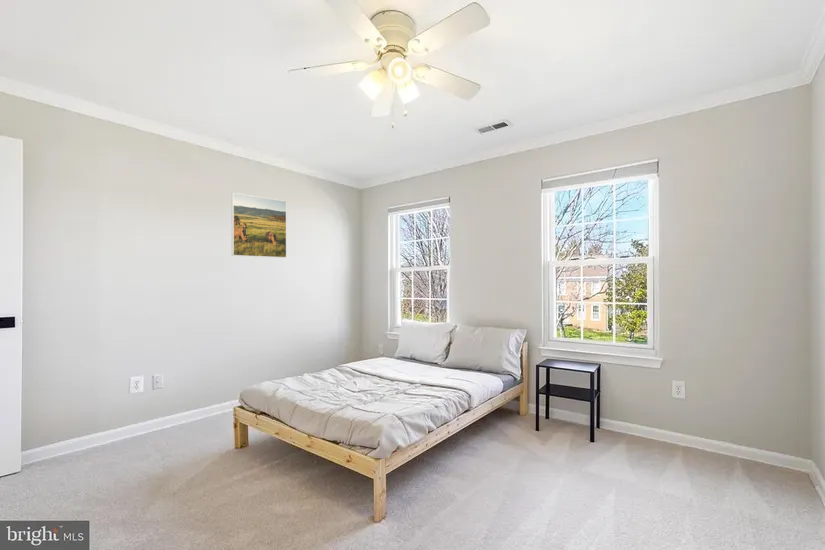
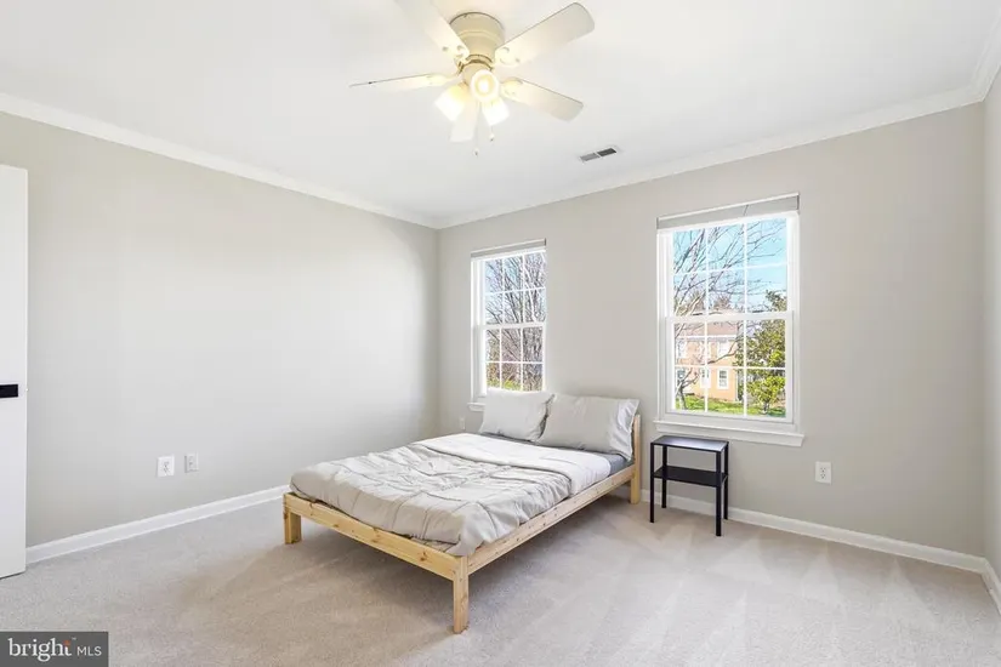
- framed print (260, 227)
